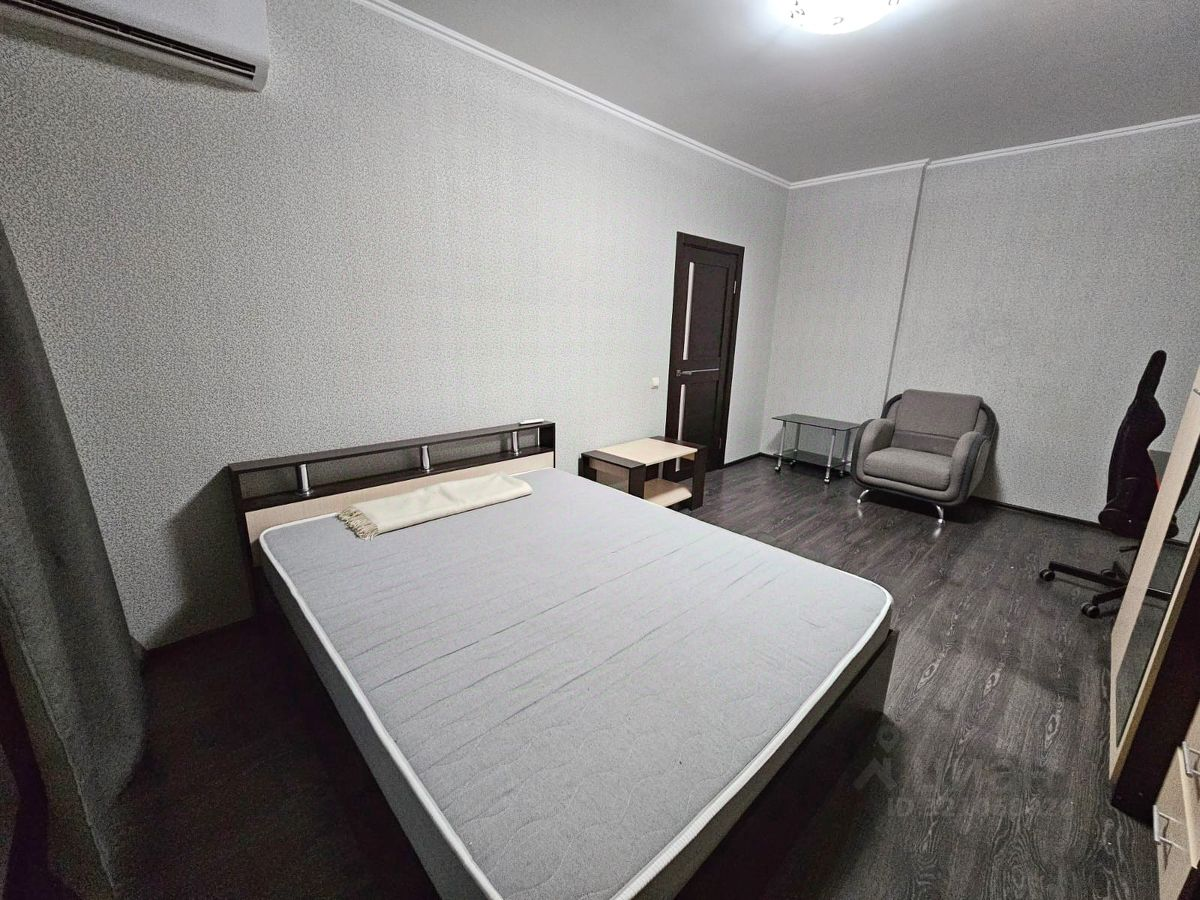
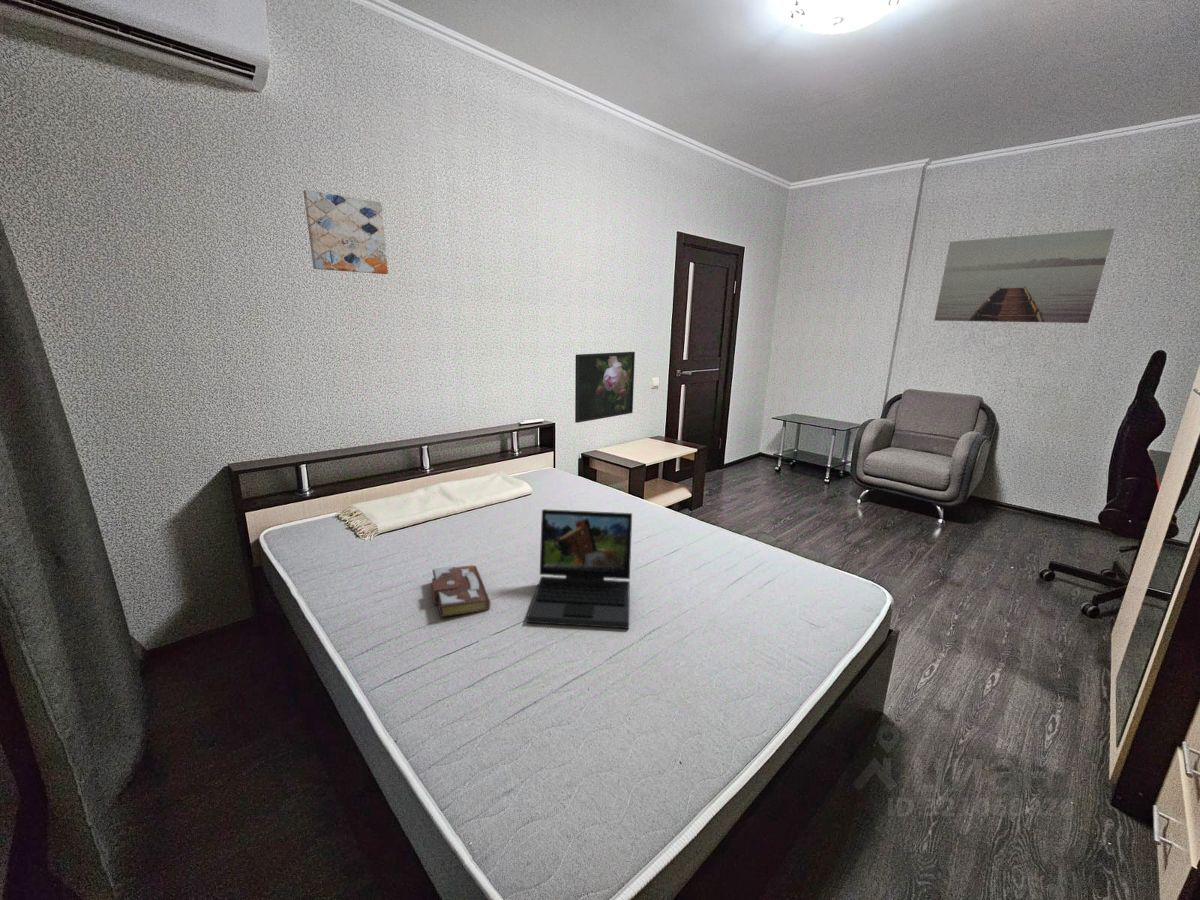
+ wall art (348, 235)
+ wall art (1014, 279)
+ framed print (606, 385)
+ laptop (582, 563)
+ book (458, 588)
